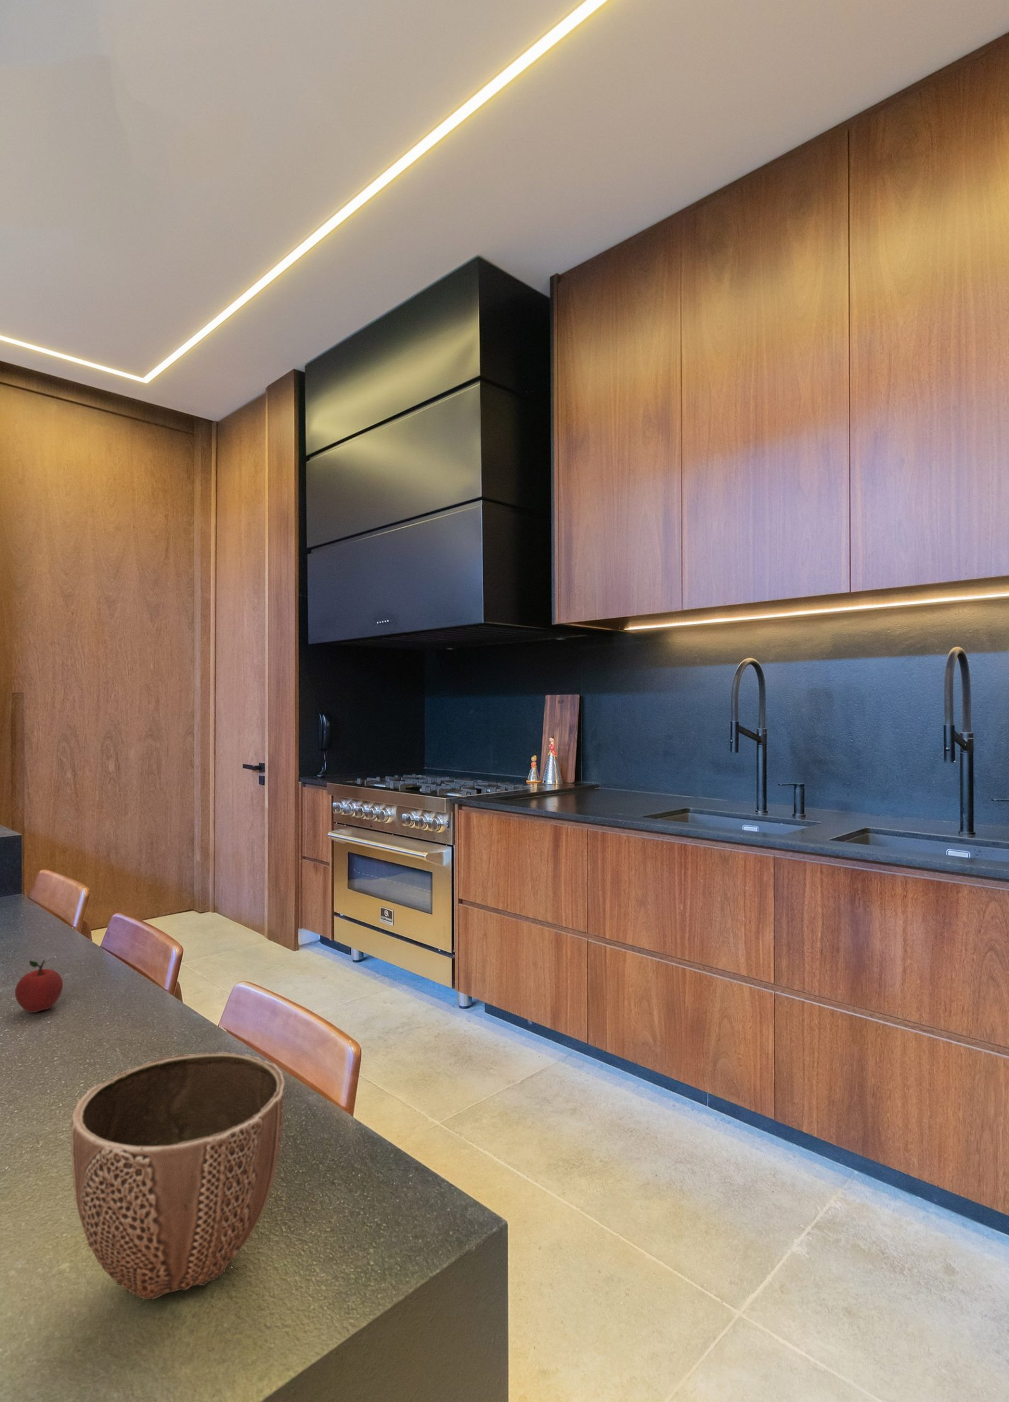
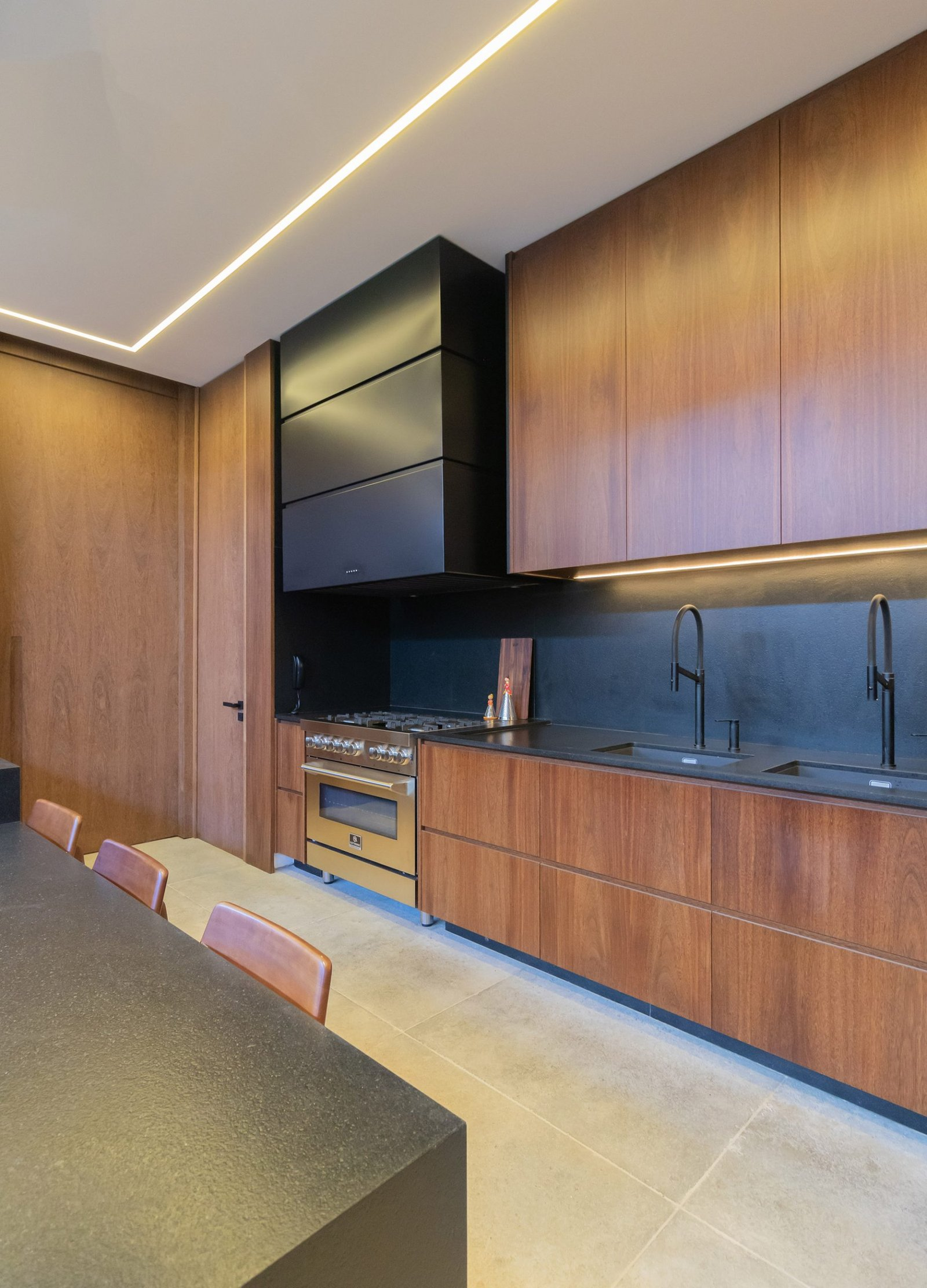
- decorative bowl (183, 1181)
- apple (39, 984)
